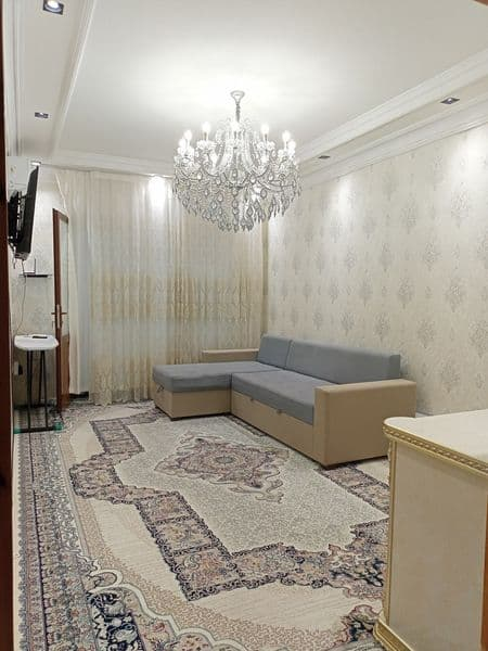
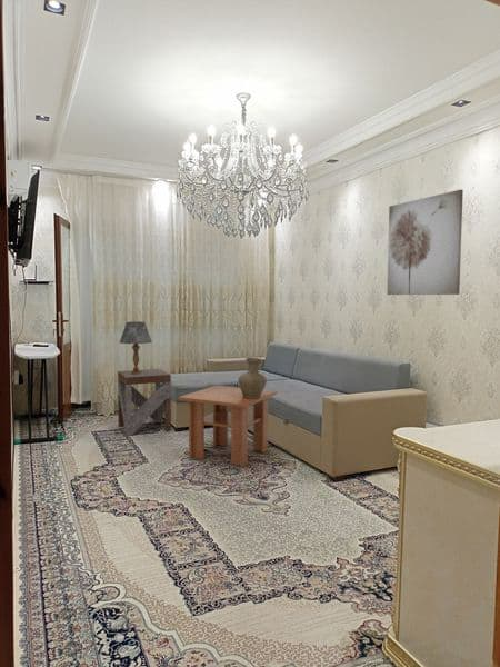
+ table lamp (136, 347)
+ coffee table (229, 424)
+ wall art (421, 247)
+ side table (143, 400)
+ vase (251, 377)
